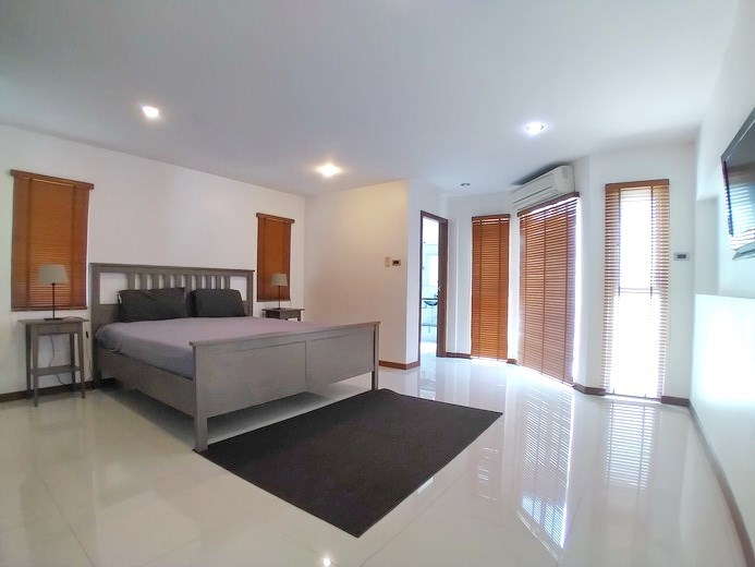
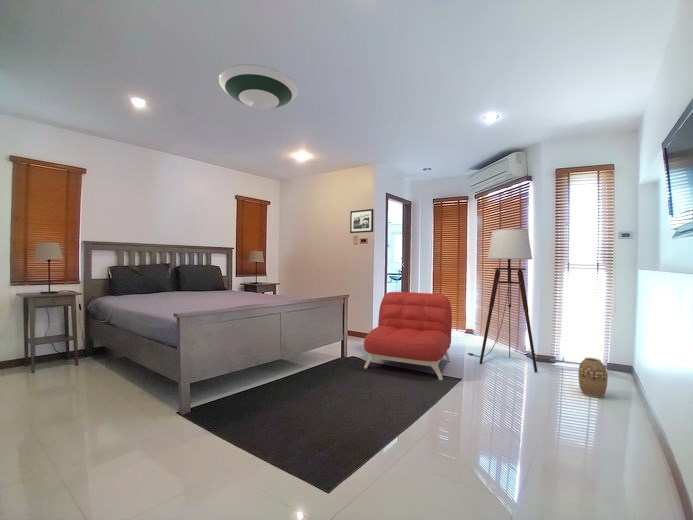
+ vase (592, 376)
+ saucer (259, 96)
+ floor lamp (495, 295)
+ armchair (408, 329)
+ picture frame (361, 221)
